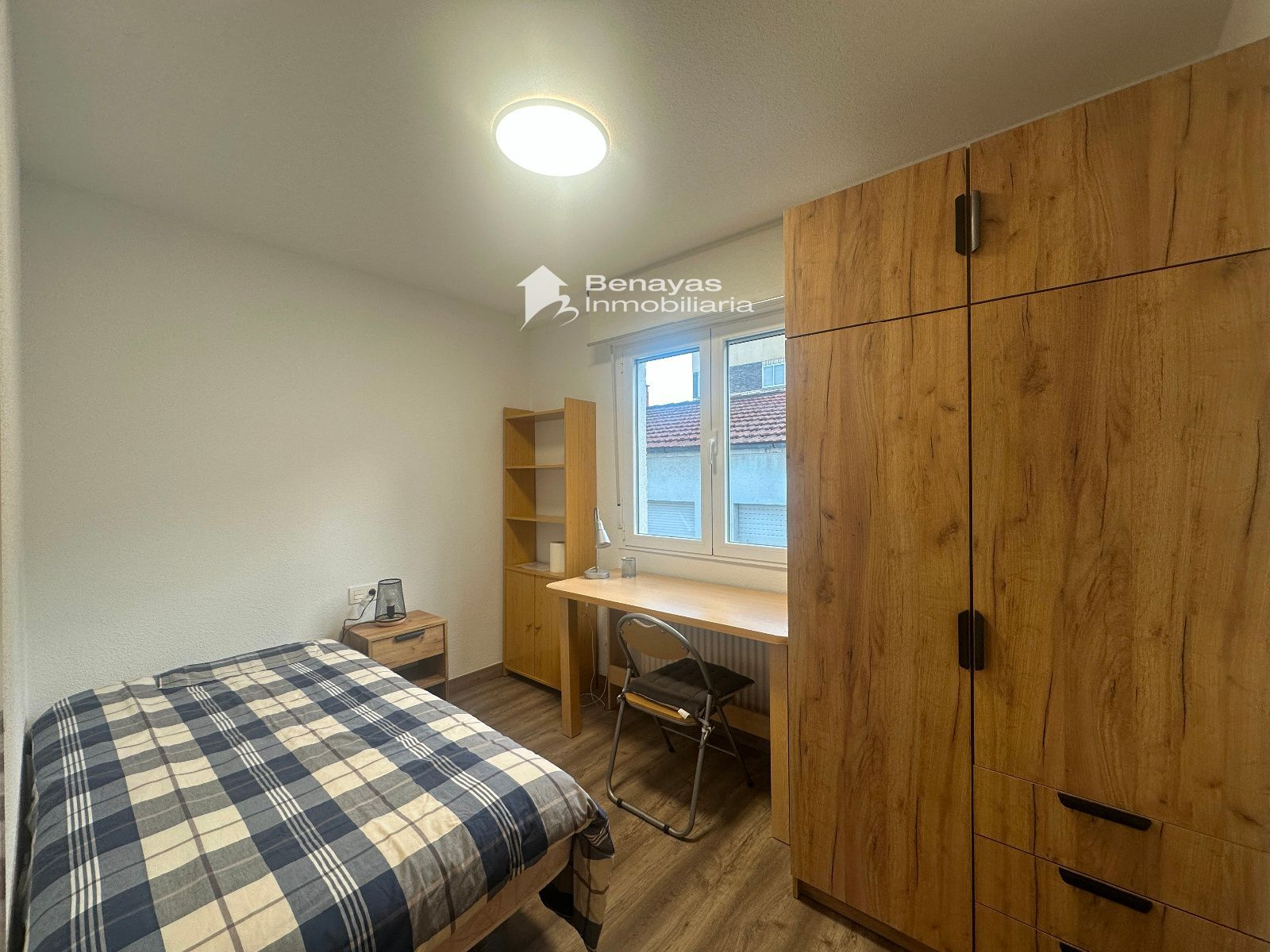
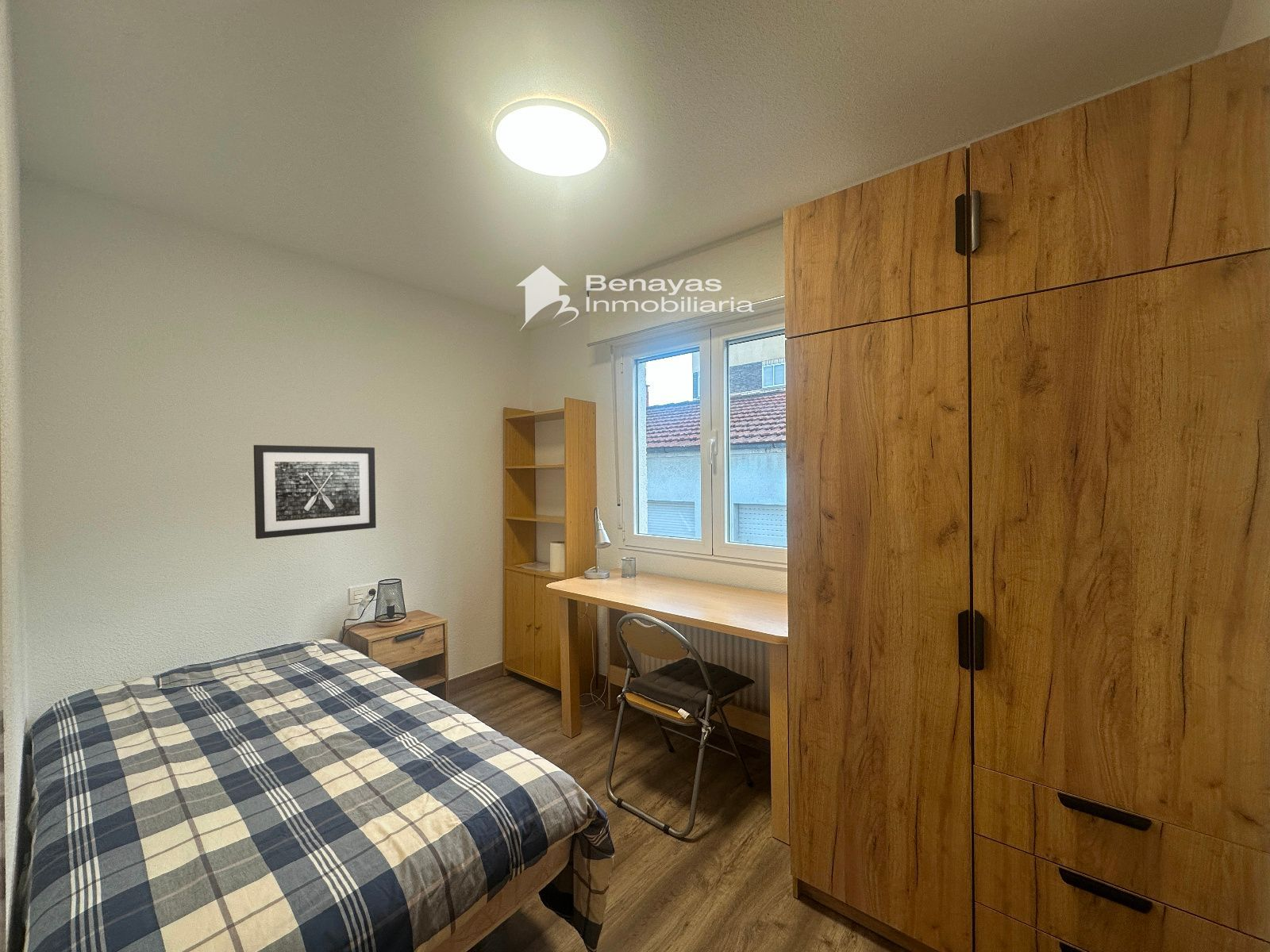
+ wall art (319, 489)
